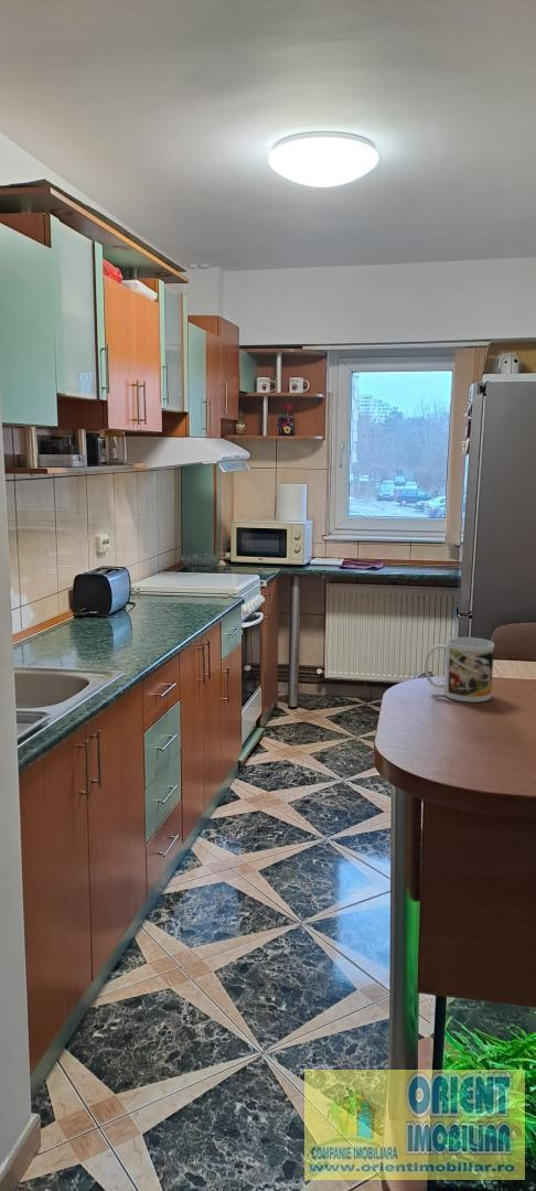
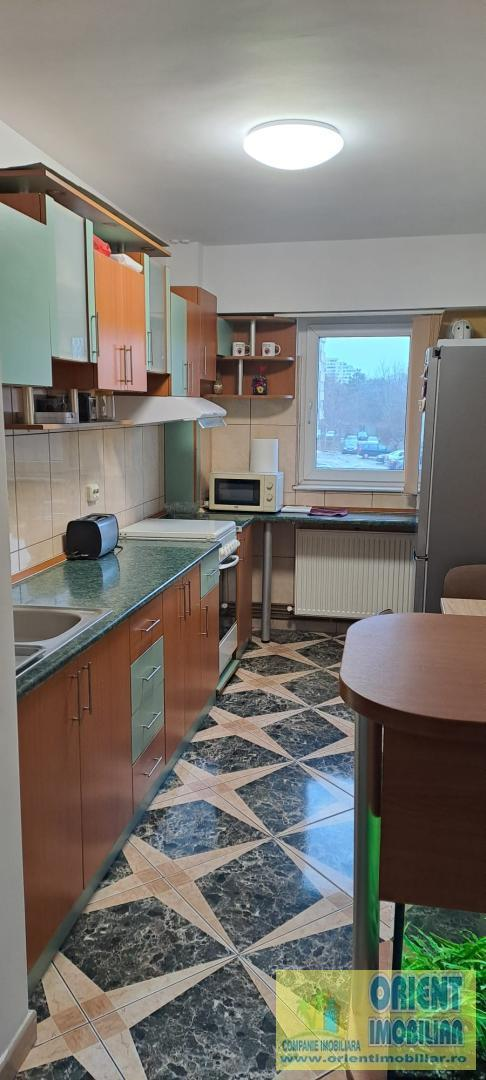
- mug (458, 667)
